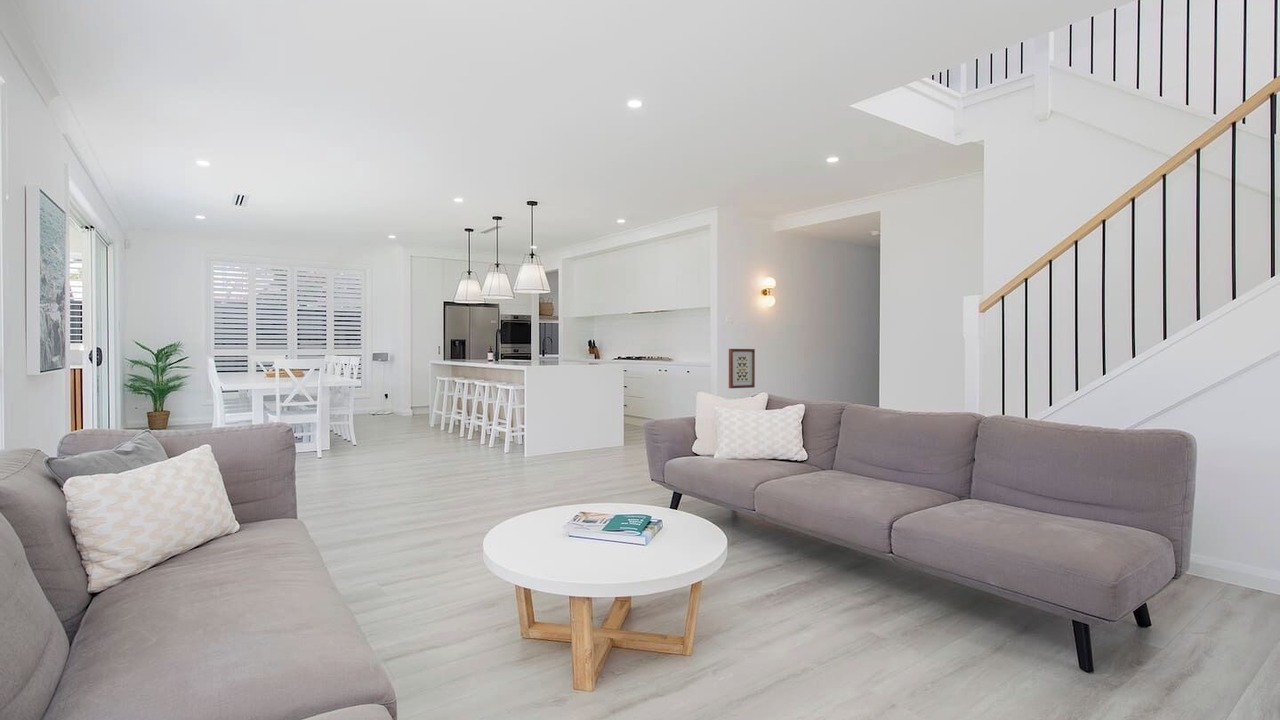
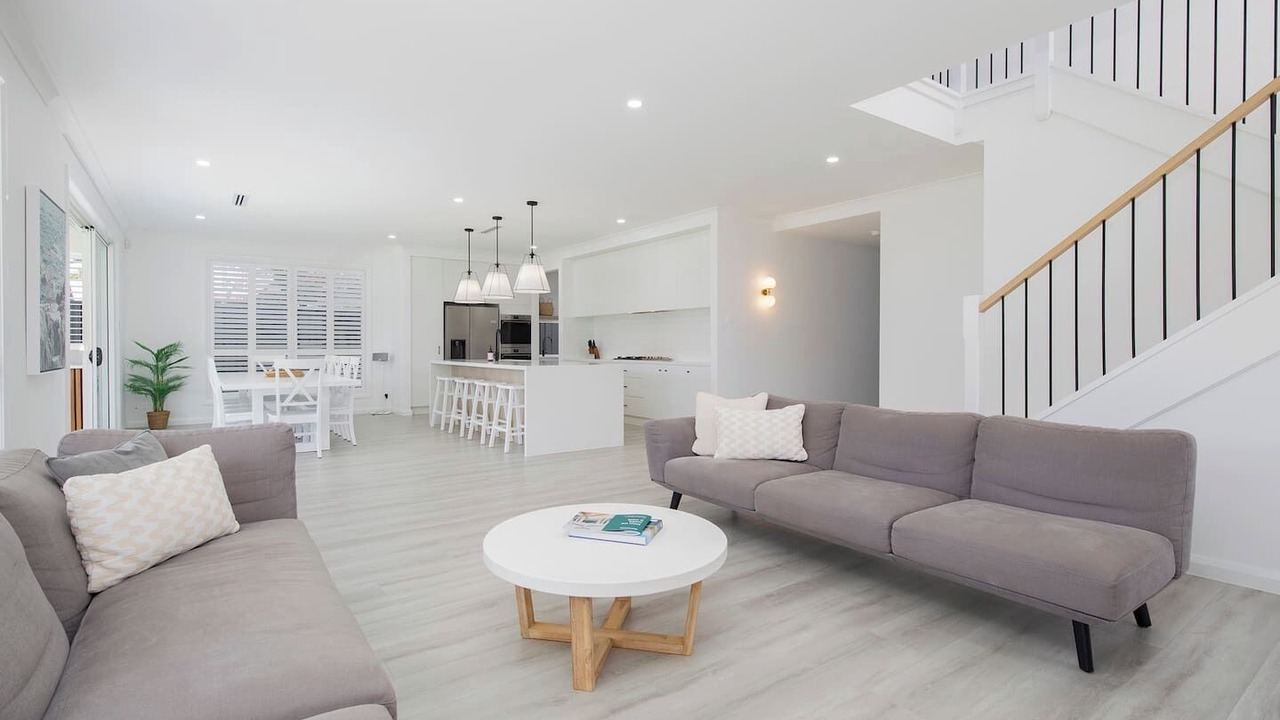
- wall art (741, 368)
